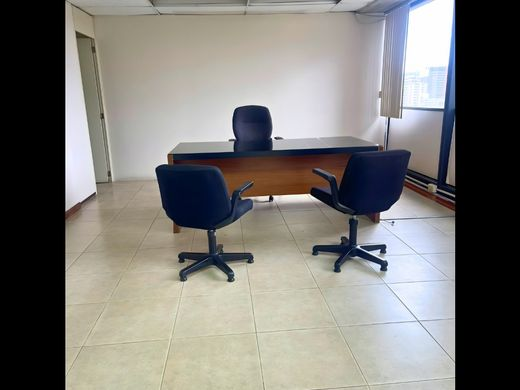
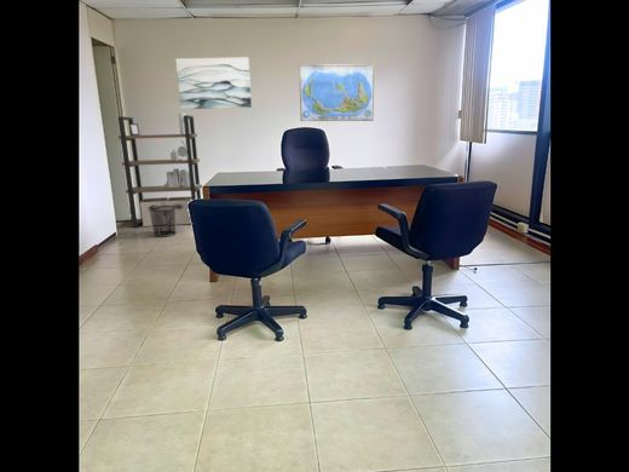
+ wall art (214, 84)
+ world map (336, 93)
+ waste bin (162, 220)
+ shelving unit (167, 172)
